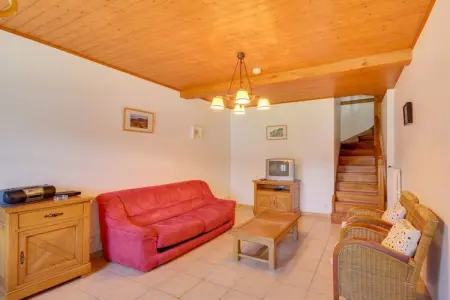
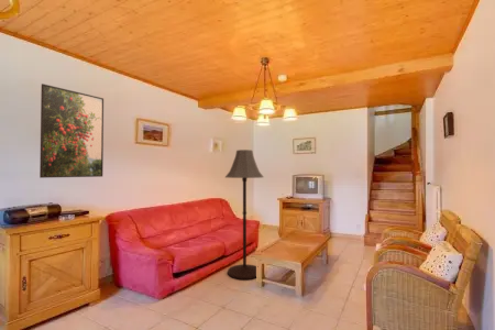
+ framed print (74, 134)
+ floor lamp (244, 211)
